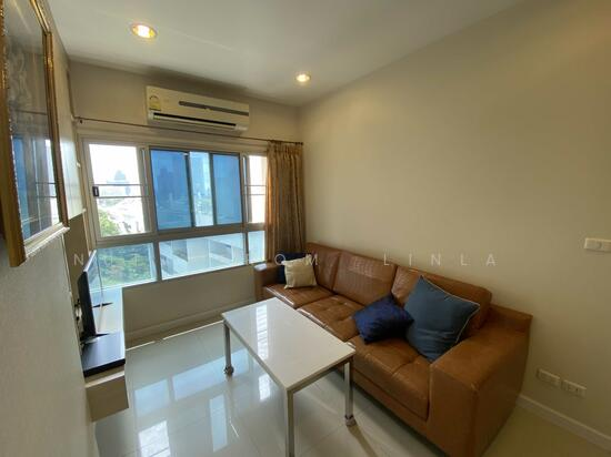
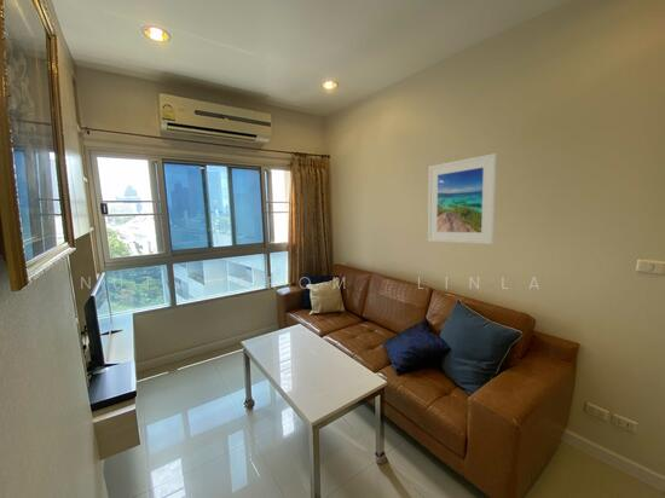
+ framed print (458, 202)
